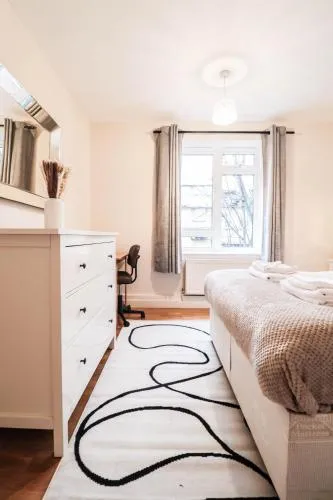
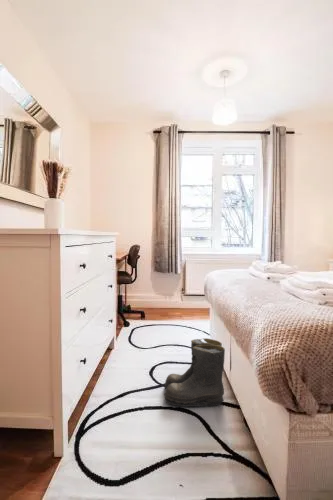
+ boots (193, 369)
